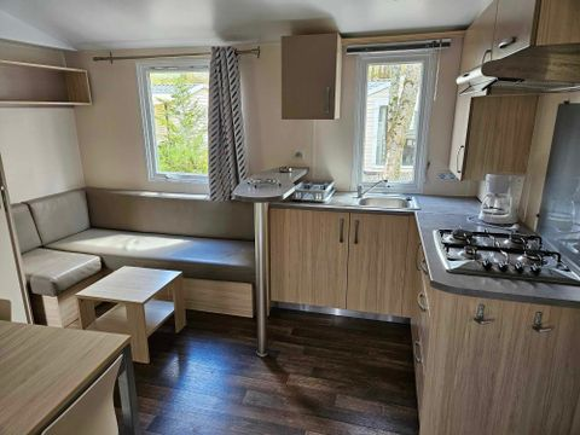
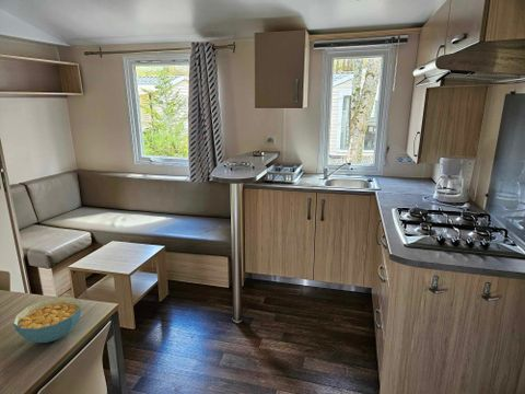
+ cereal bowl (50, 324)
